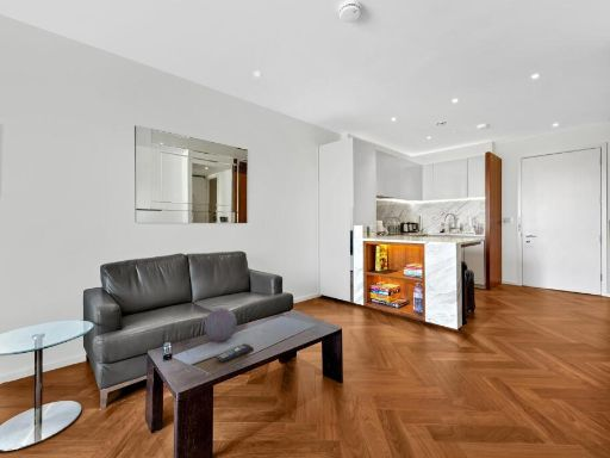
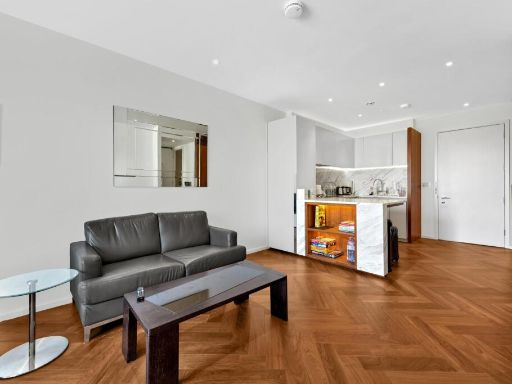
- remote control (235, 352)
- decorative ball (220, 324)
